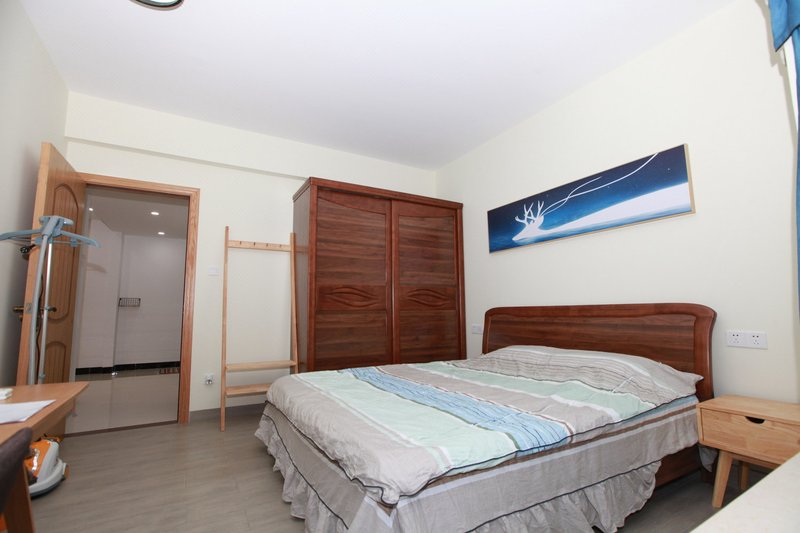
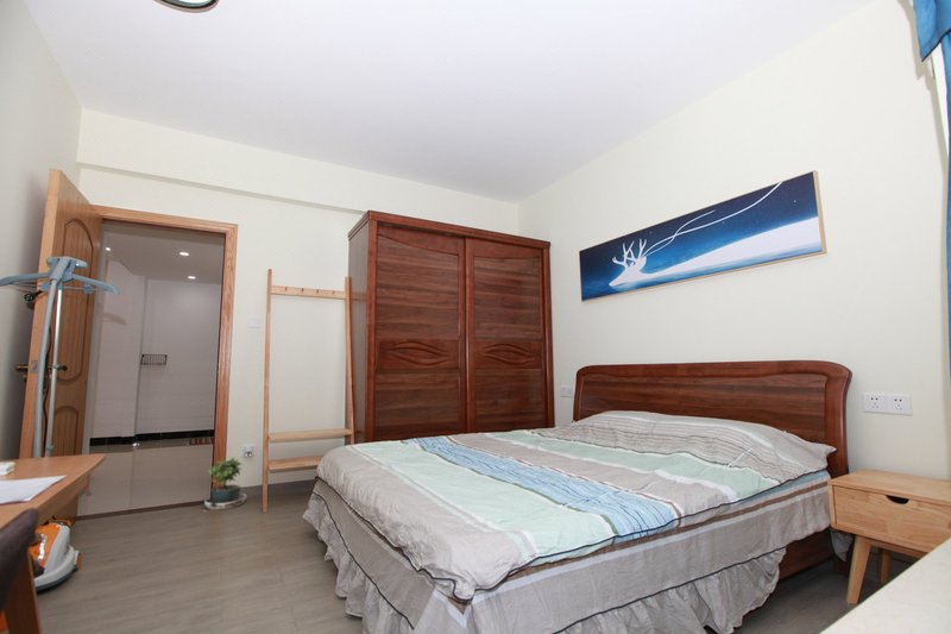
+ potted plant (225, 481)
